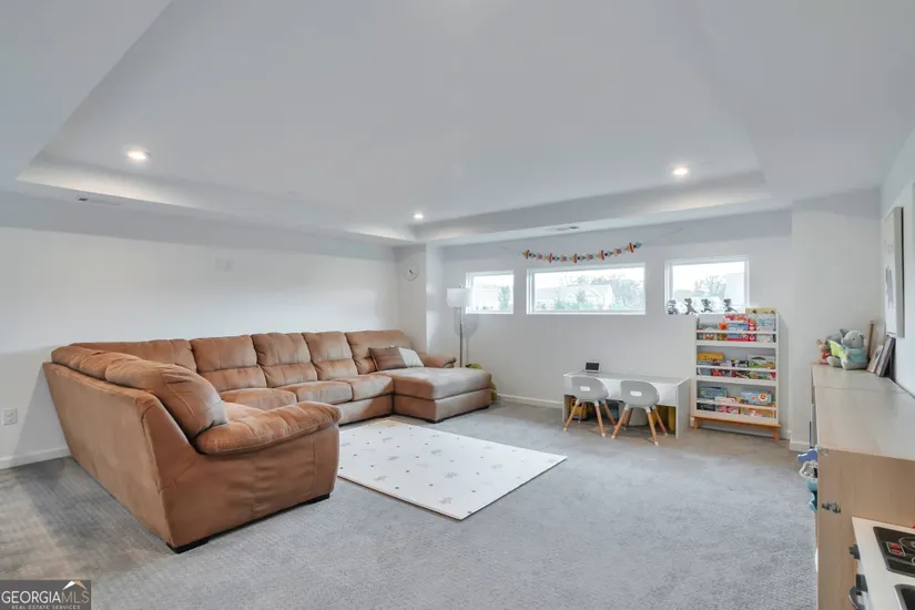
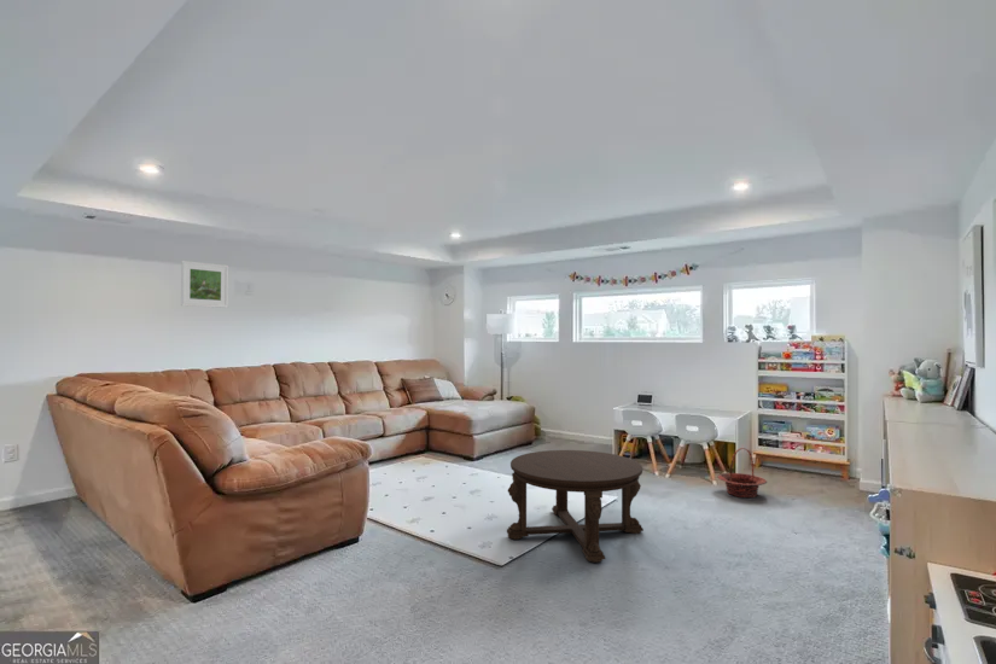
+ coffee table (577, 491)
+ basket (741, 473)
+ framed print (205, 285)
